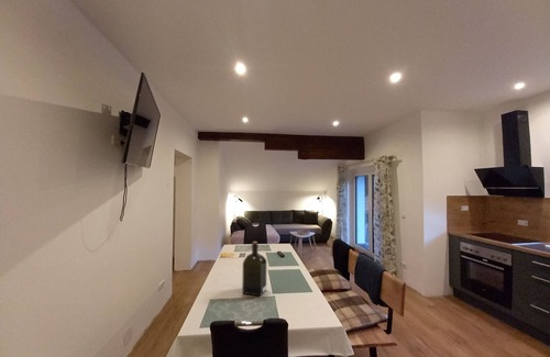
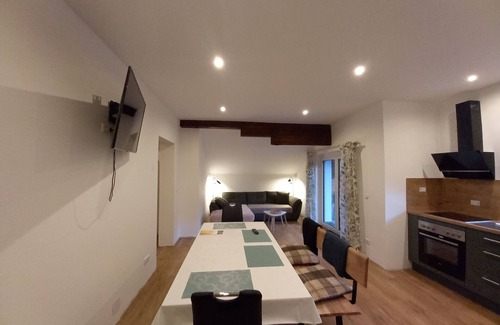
- liquor (254, 266)
